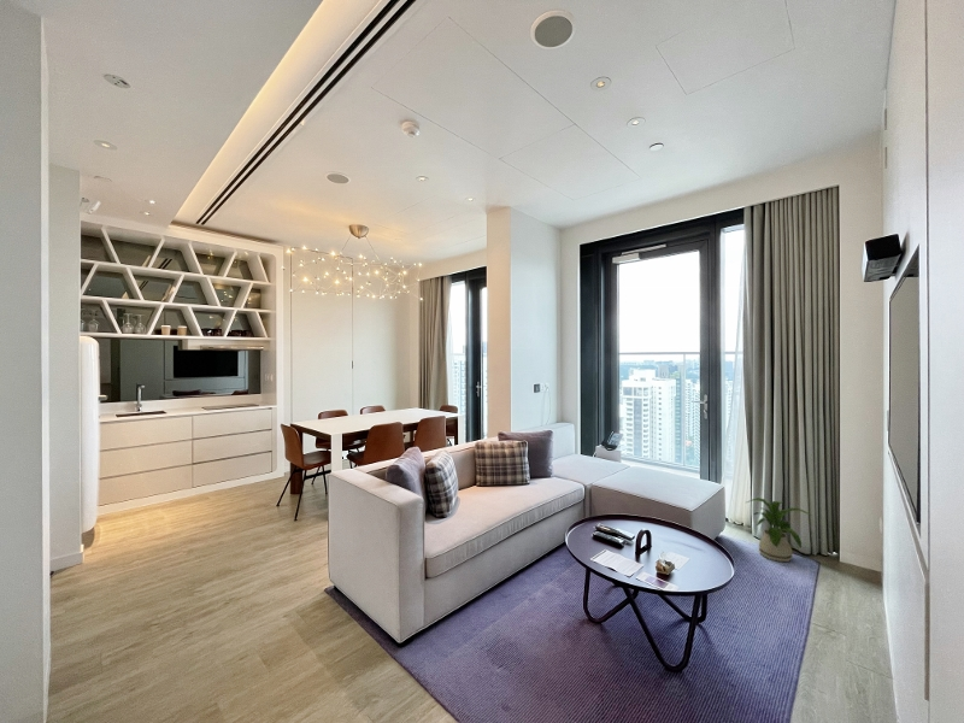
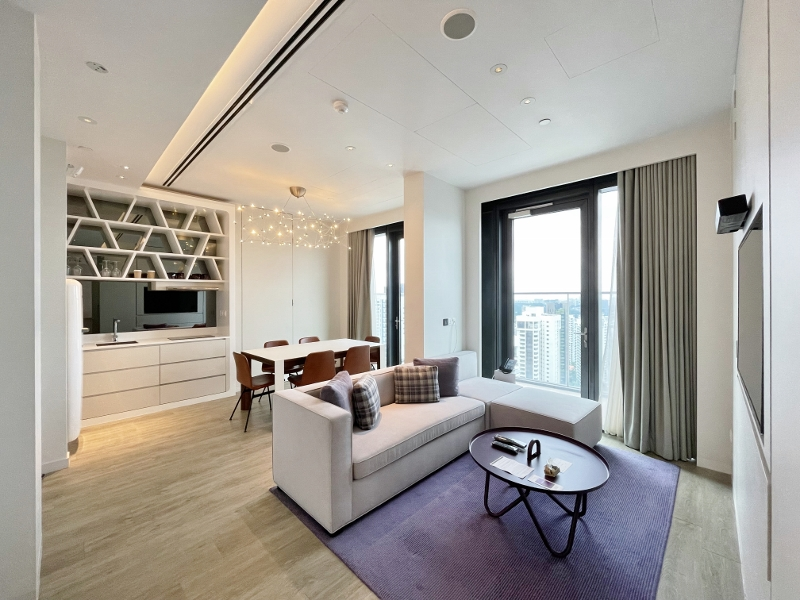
- house plant (778, 524)
